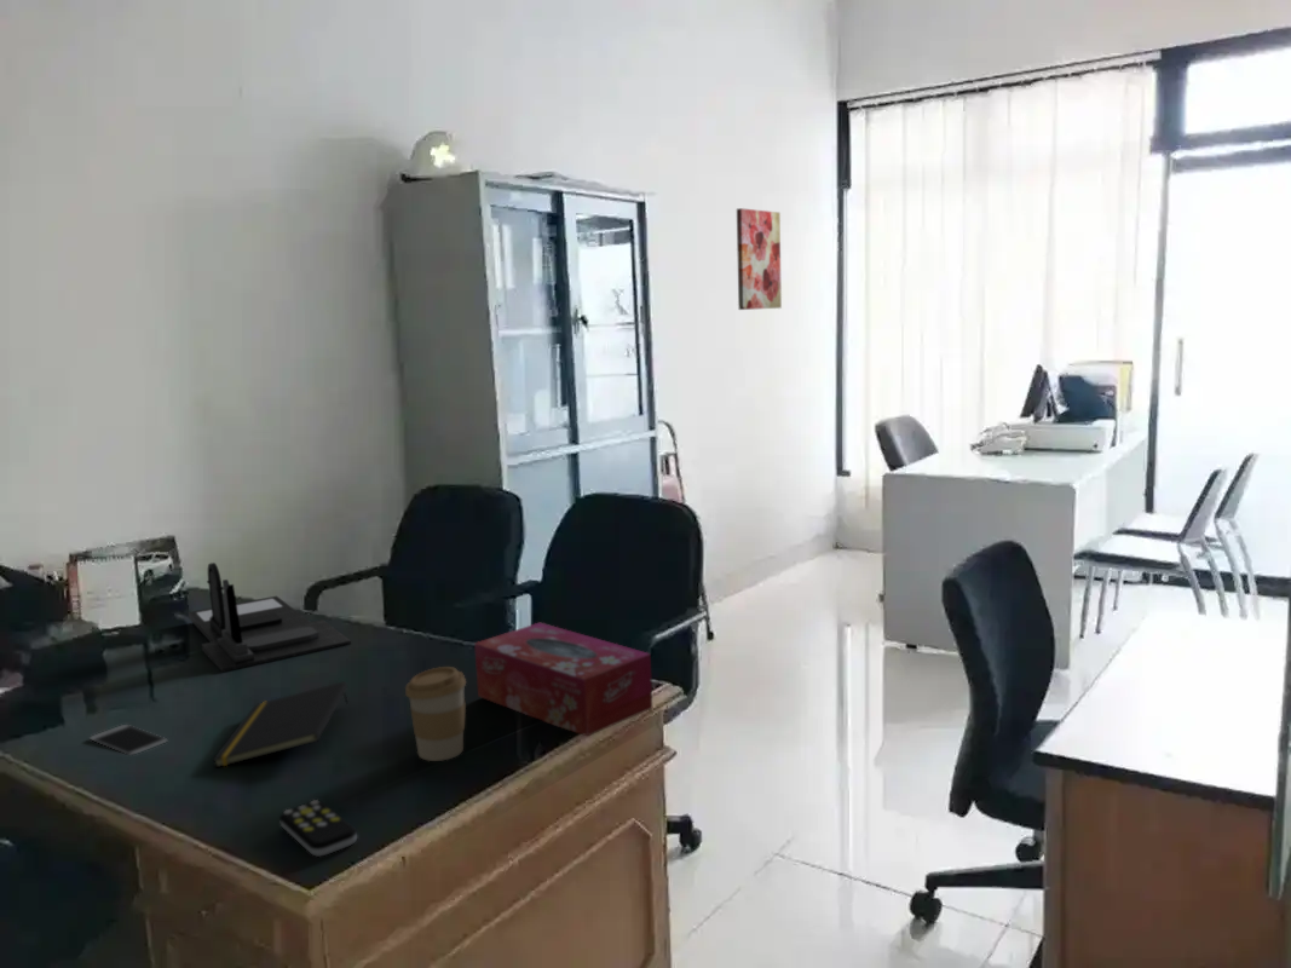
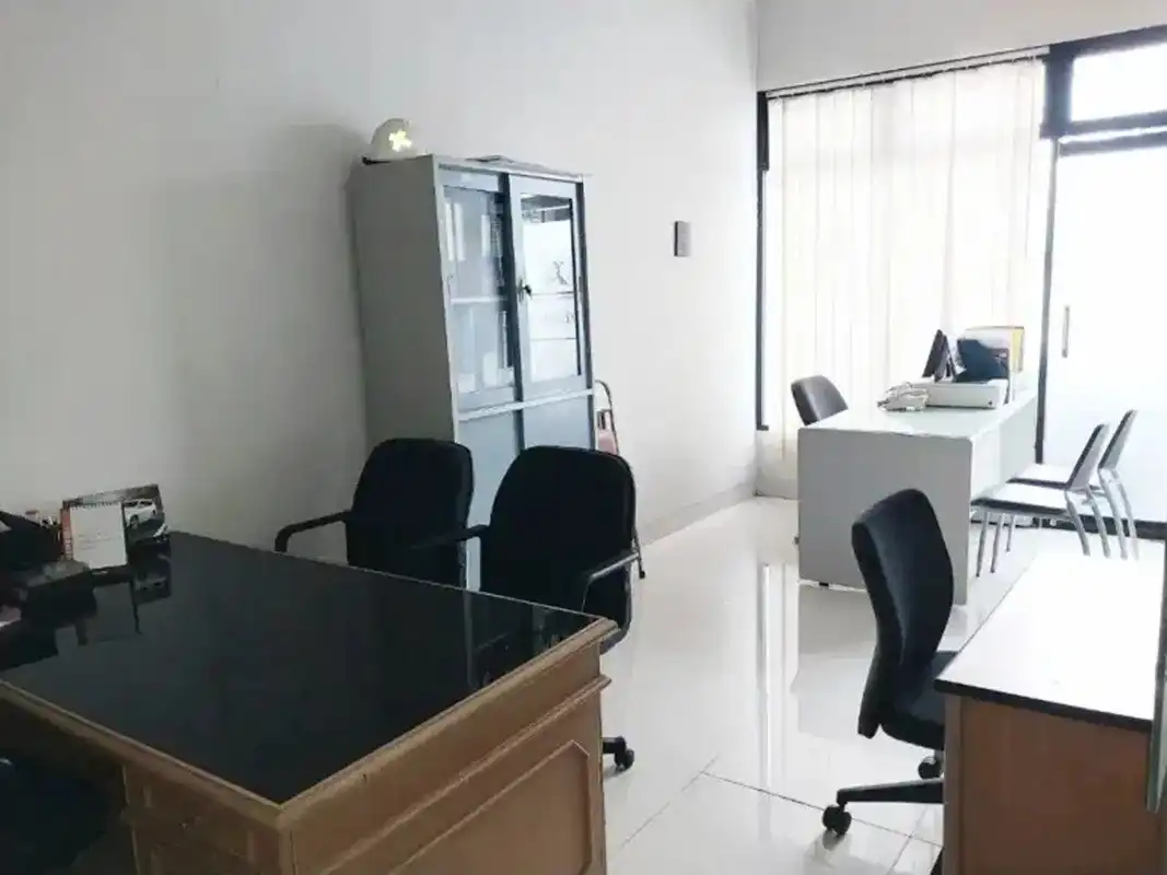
- notepad (284, 721)
- smartphone (128, 738)
- remote control (317, 826)
- tissue box (561, 675)
- desk organizer (257, 599)
- coffee cup (437, 711)
- wall art (759, 260)
